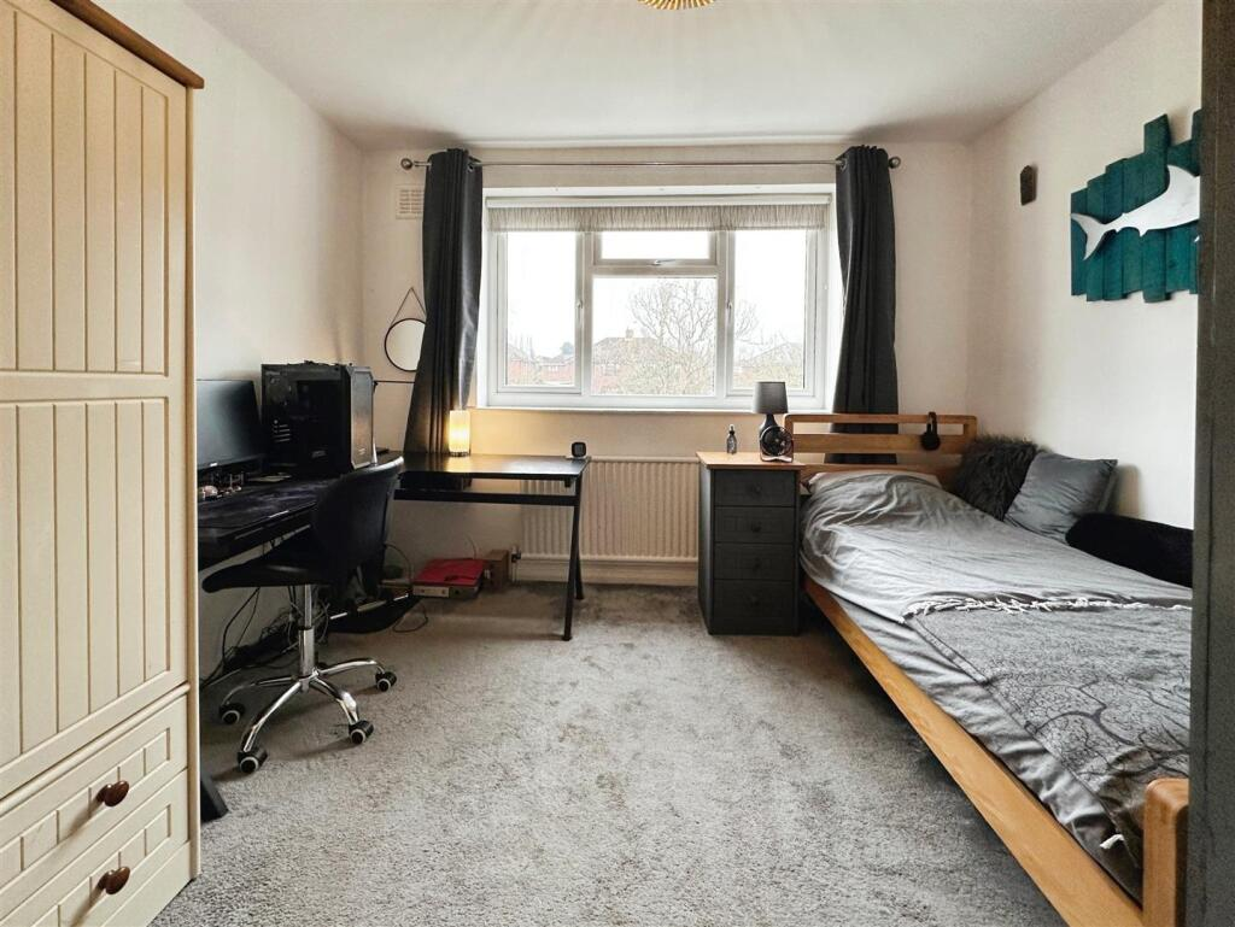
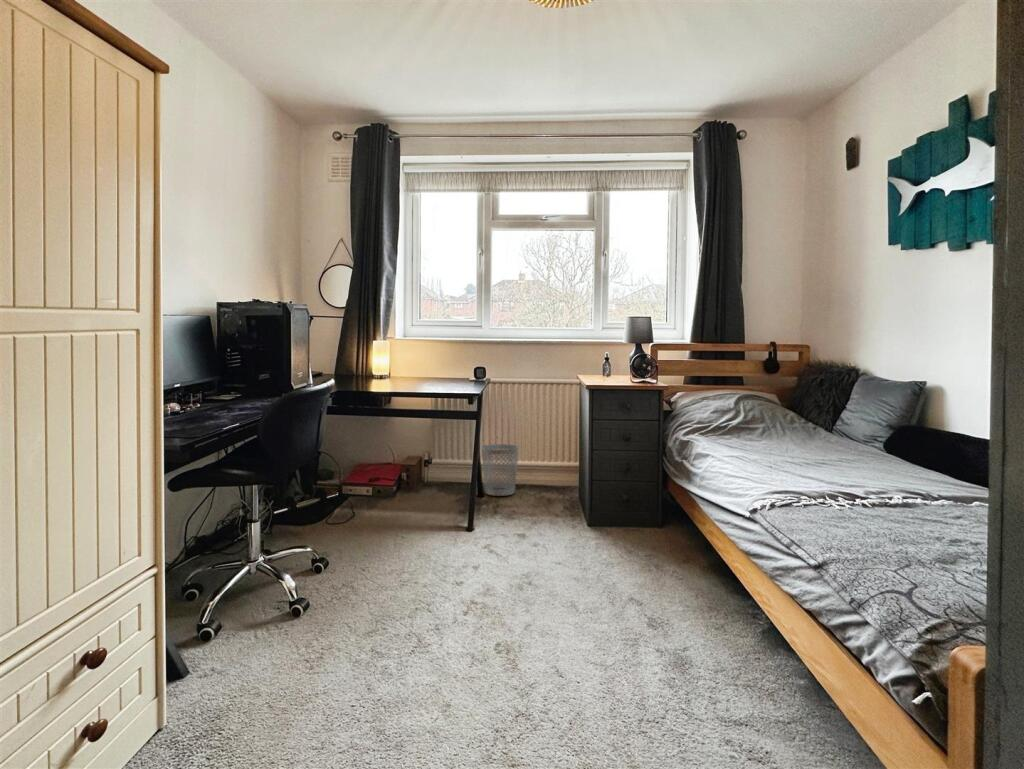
+ wastebasket (500, 469)
